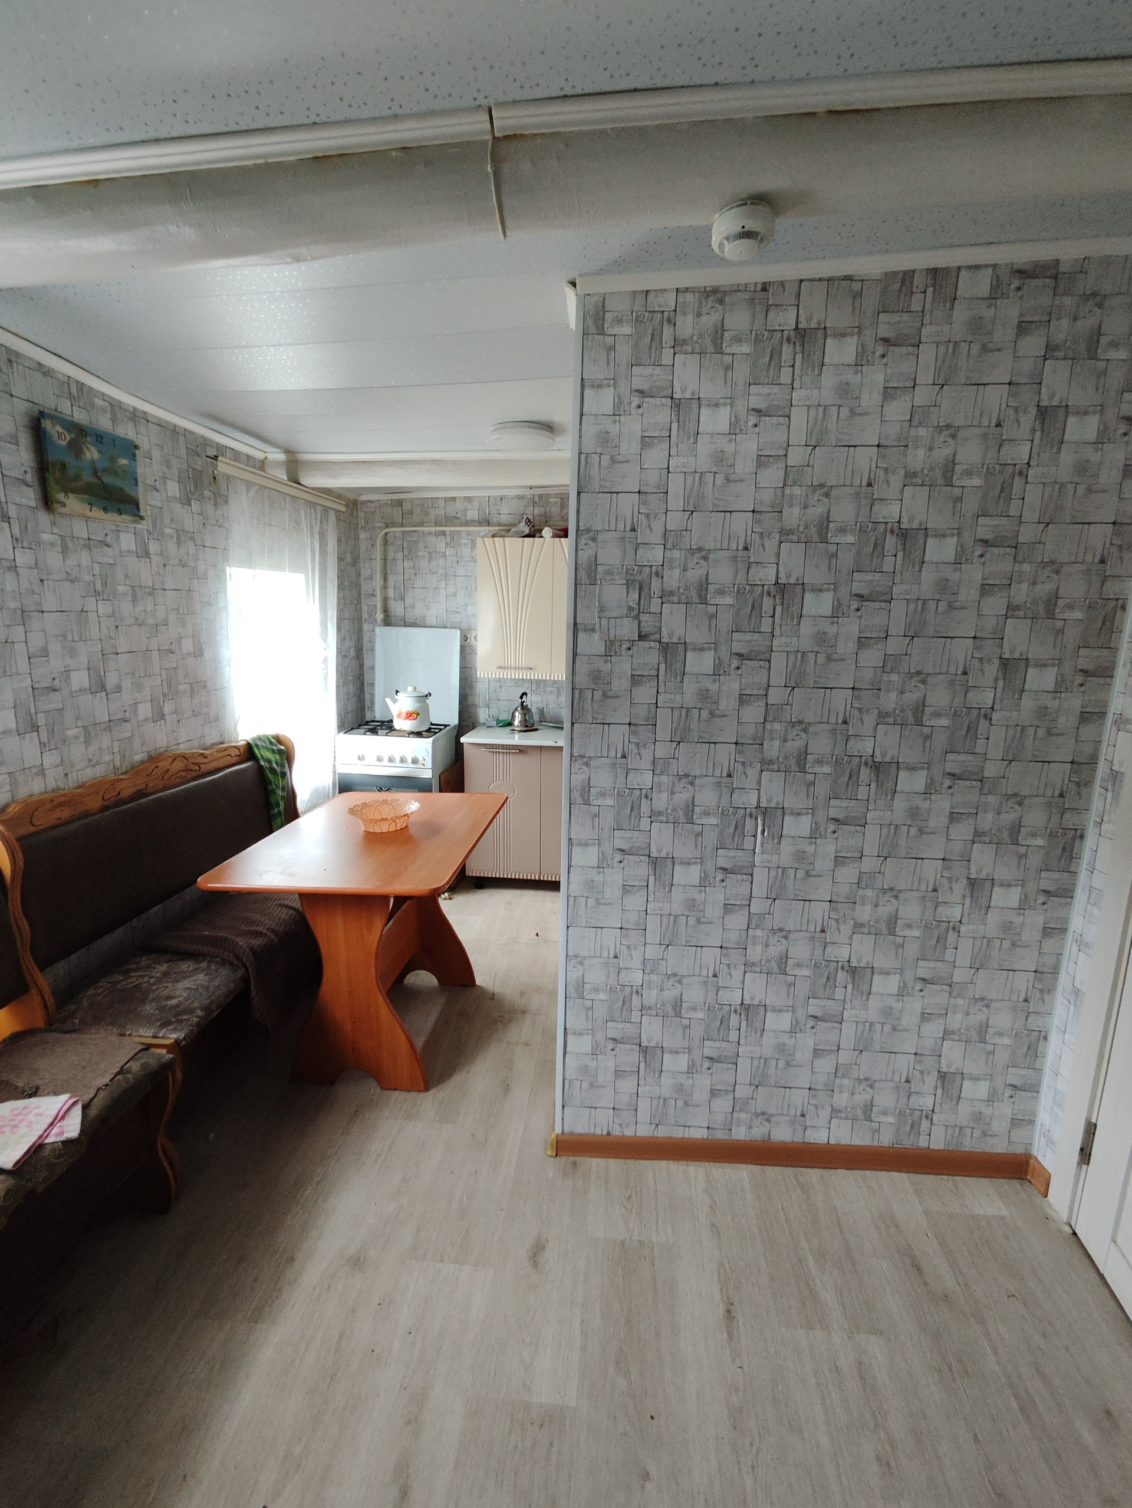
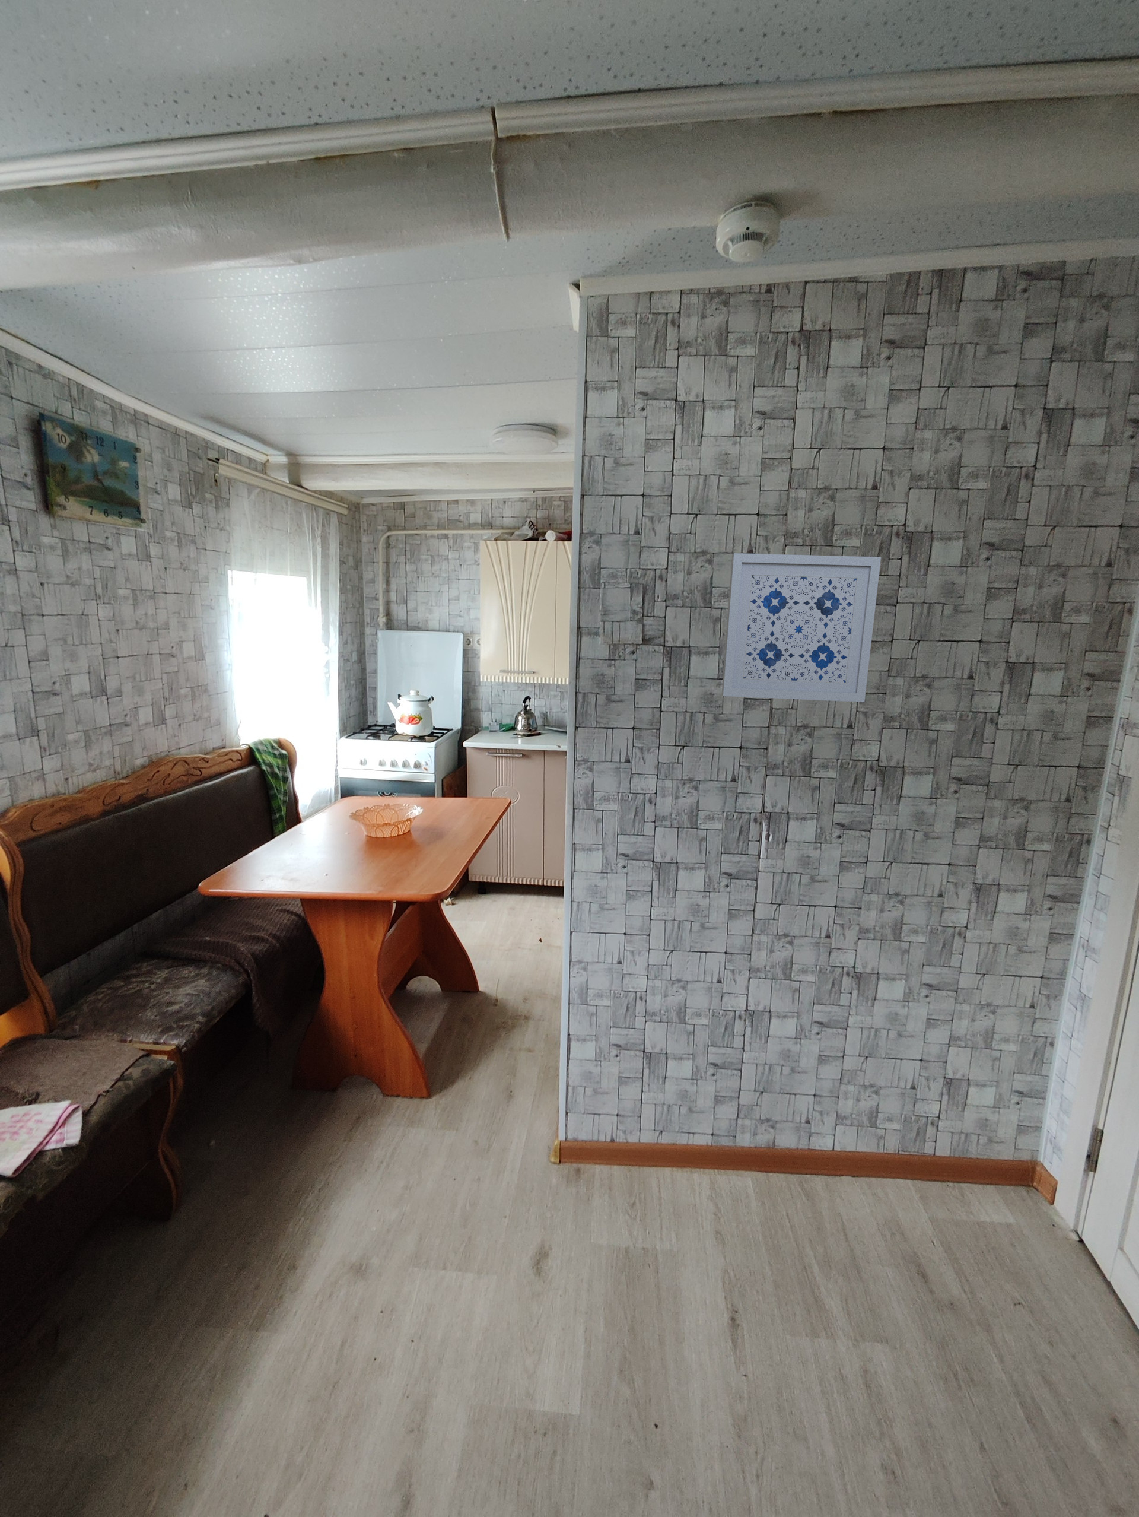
+ wall art (798, 628)
